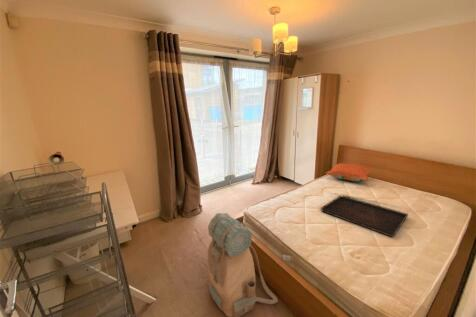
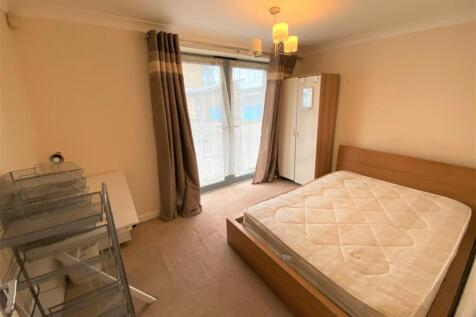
- backpack (235, 256)
- serving tray (362, 212)
- pillow (349, 171)
